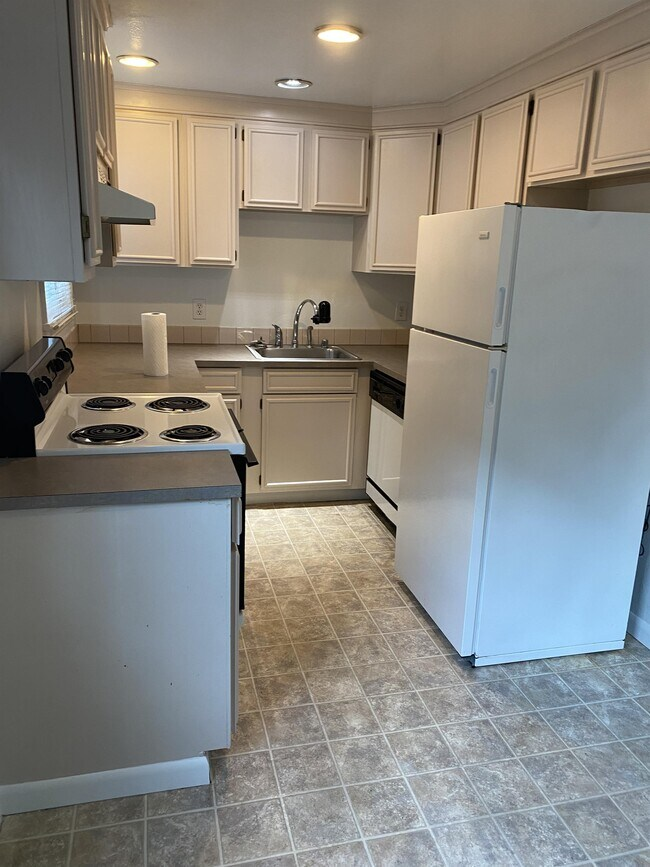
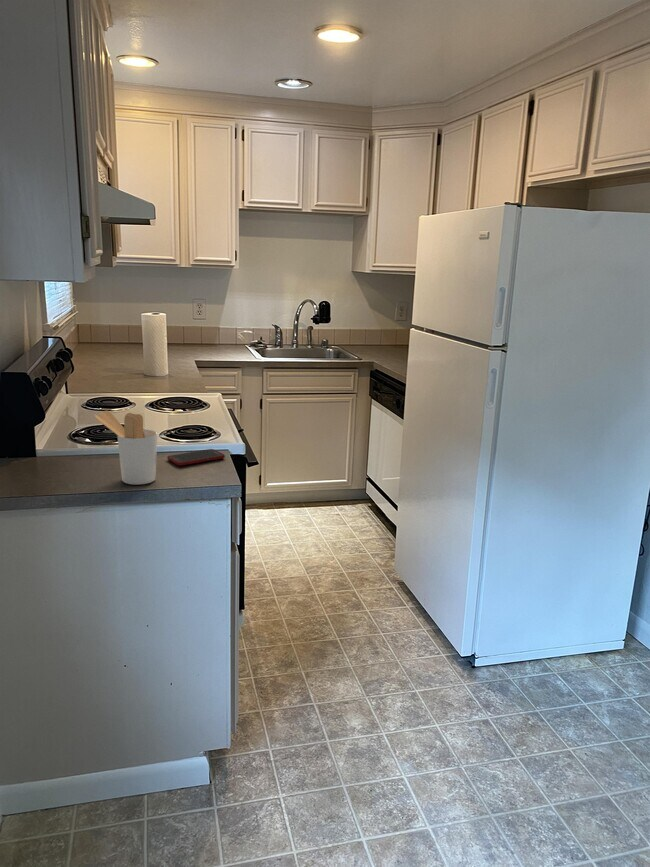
+ cell phone (196, 457)
+ utensil holder (127, 445)
